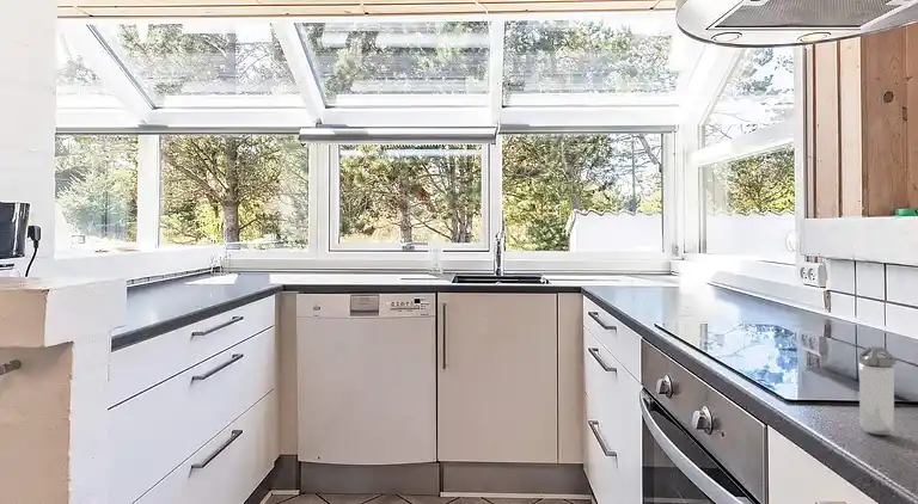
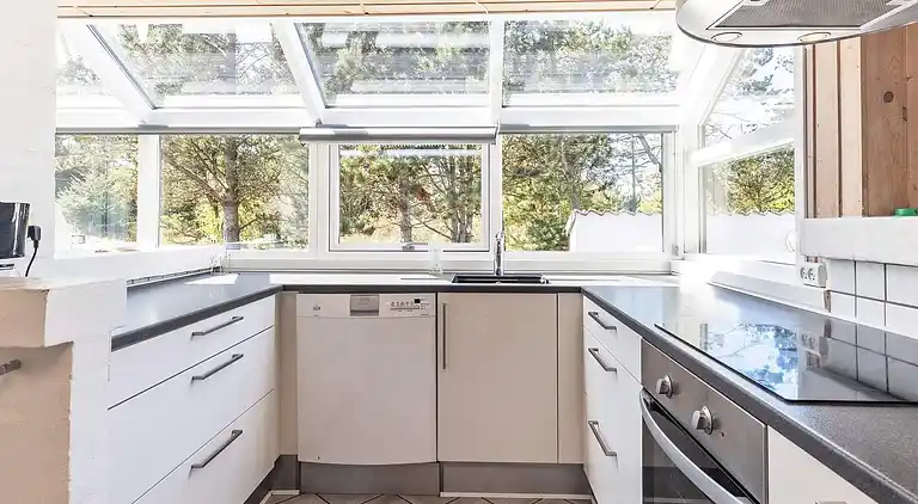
- shaker (876, 389)
